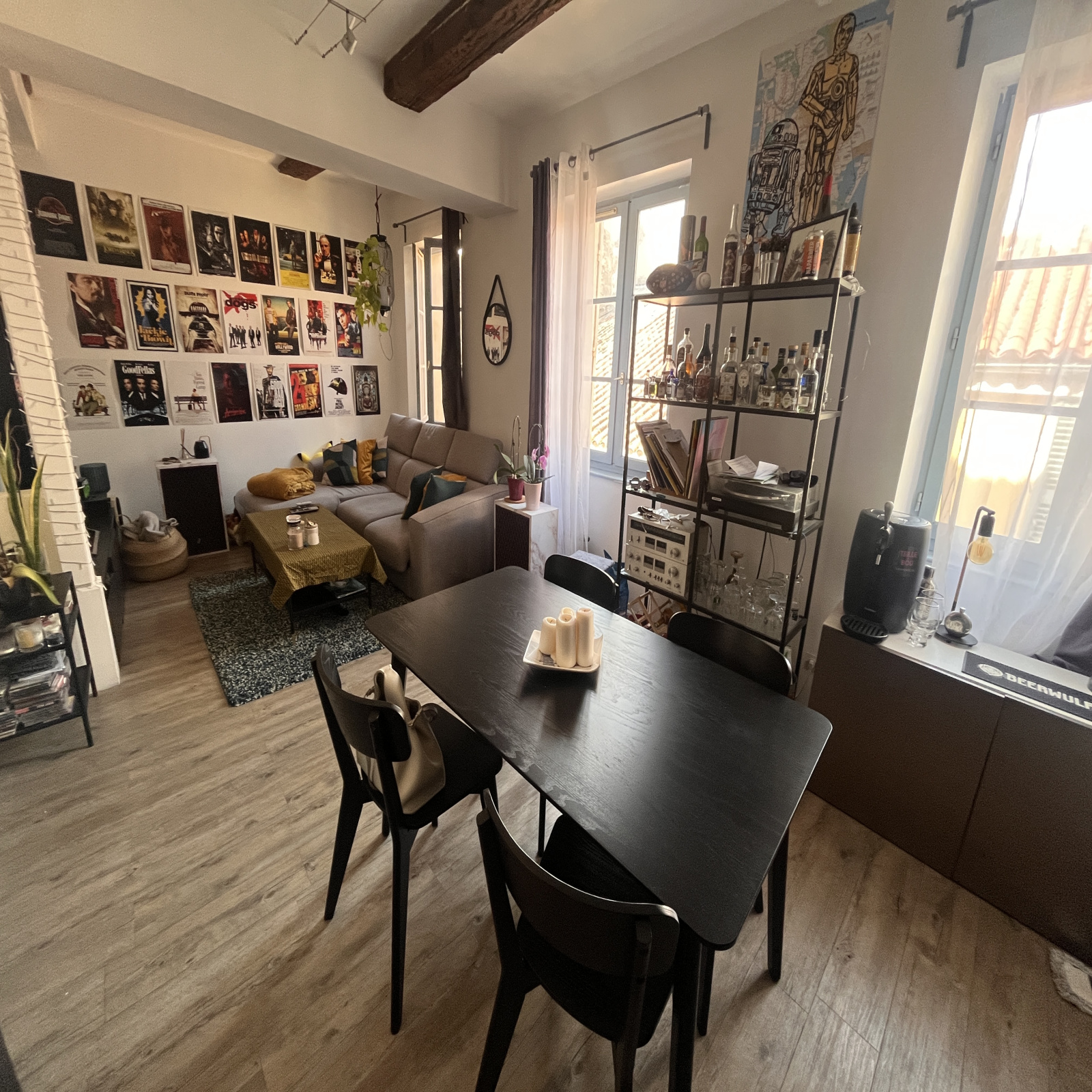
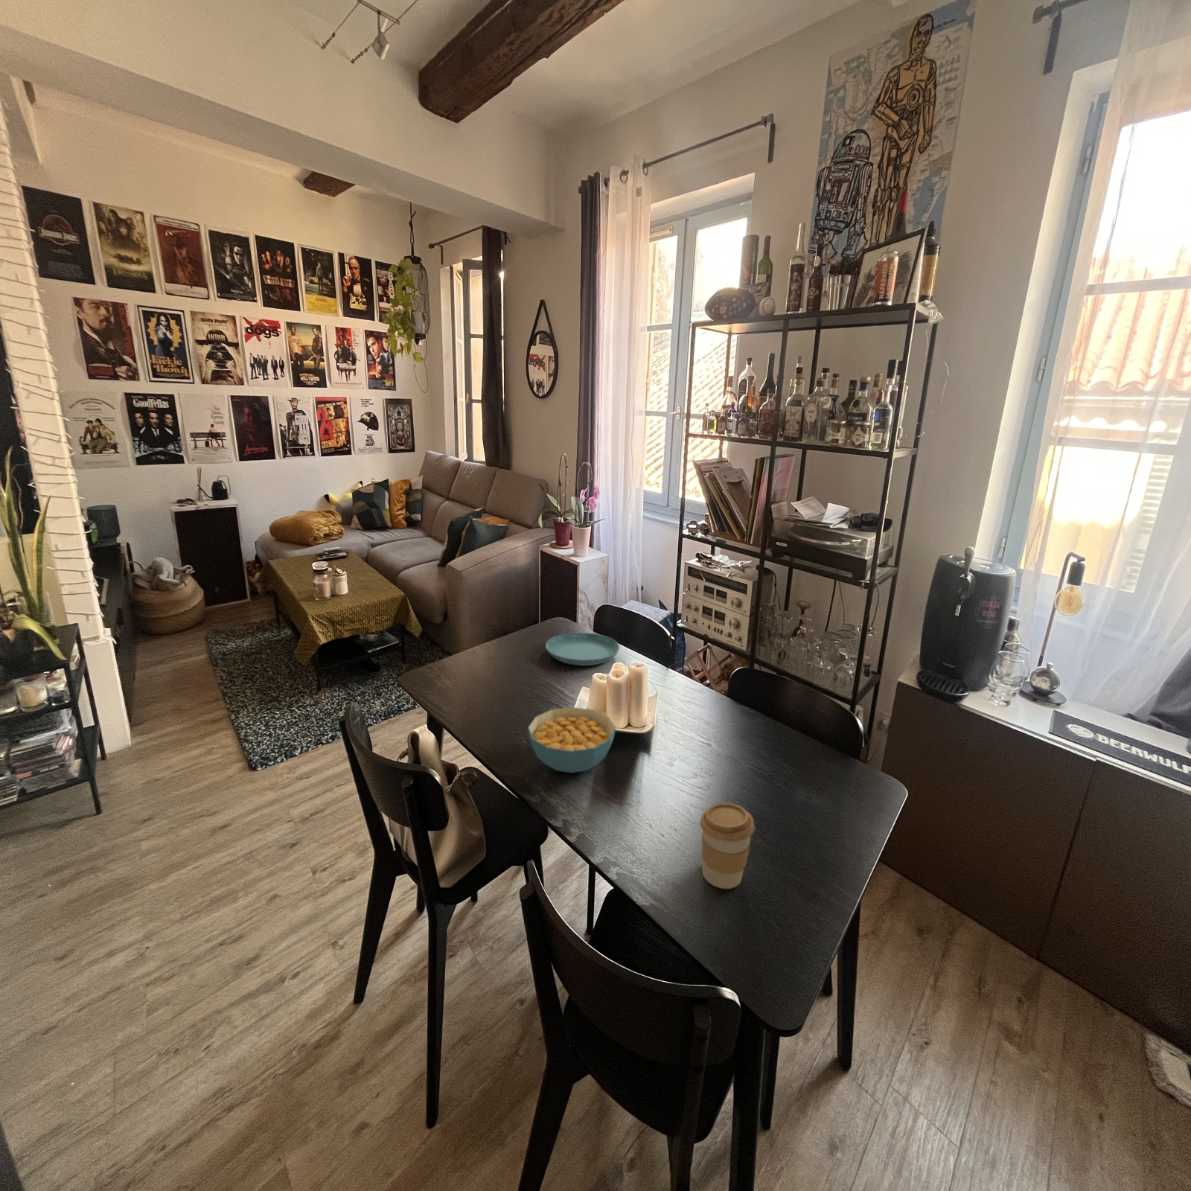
+ coffee cup (725, 843)
+ saucer (582, 649)
+ cereal bowl (570, 746)
